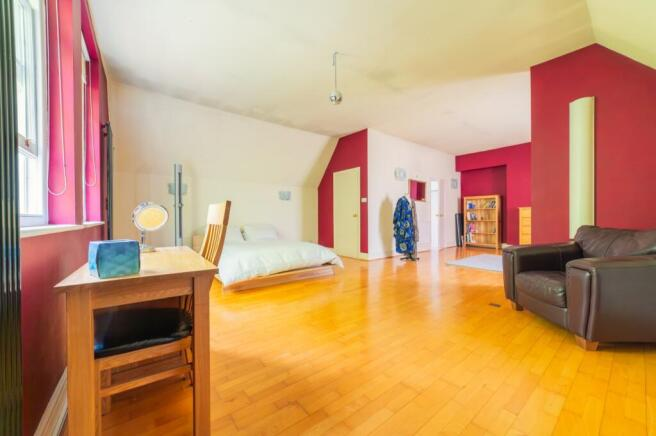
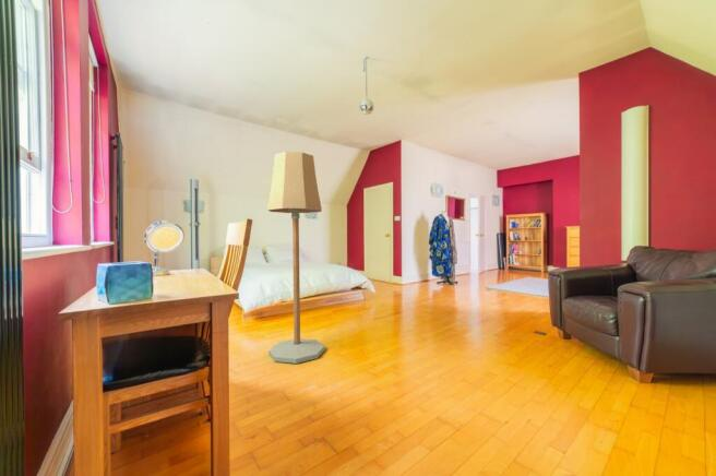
+ floor lamp (296, 254)
